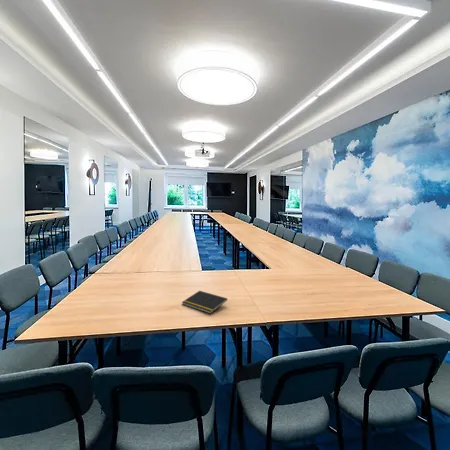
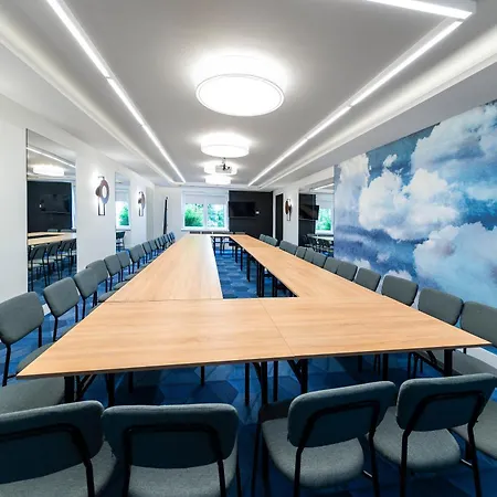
- notepad (204, 301)
